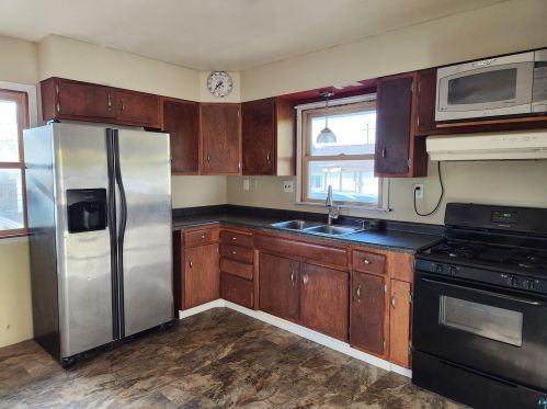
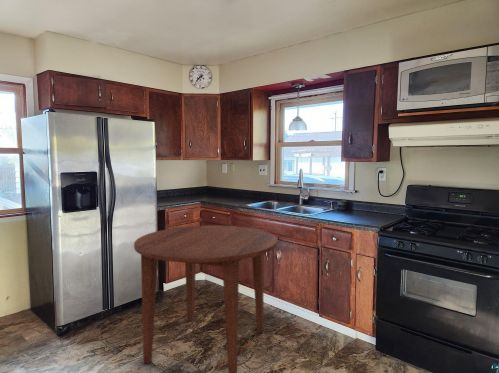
+ dining table (194, 292)
